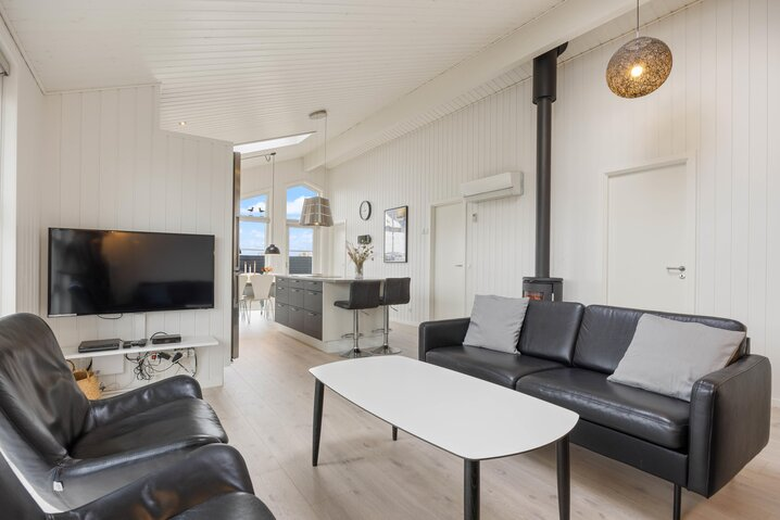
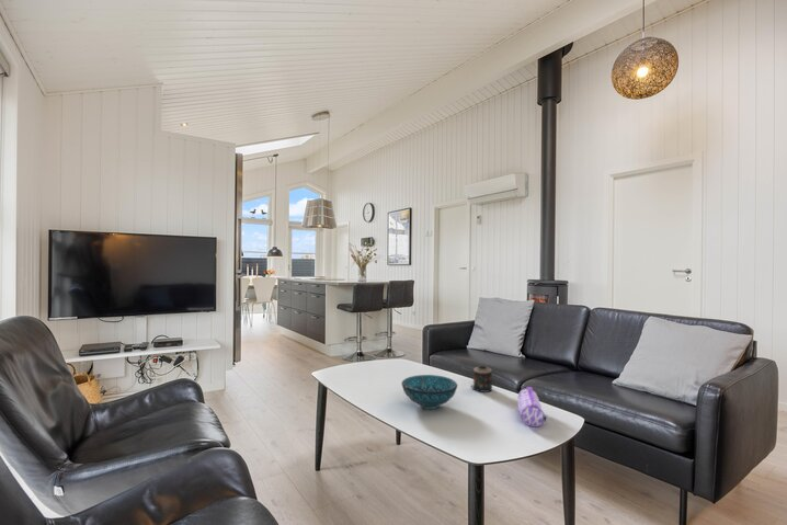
+ pencil case (529, 406)
+ candle (480, 377)
+ decorative bowl (429, 393)
